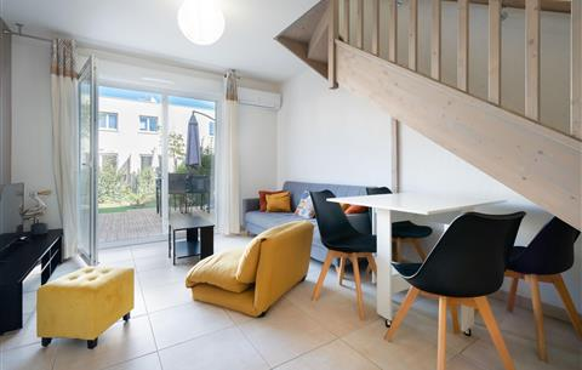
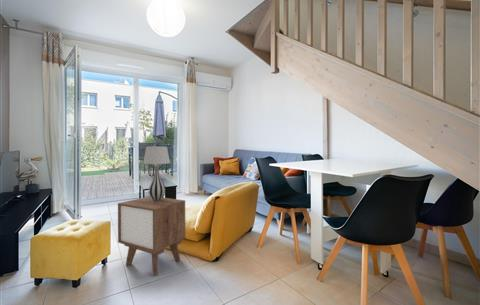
+ table lamp (156, 173)
+ nightstand (153, 231)
